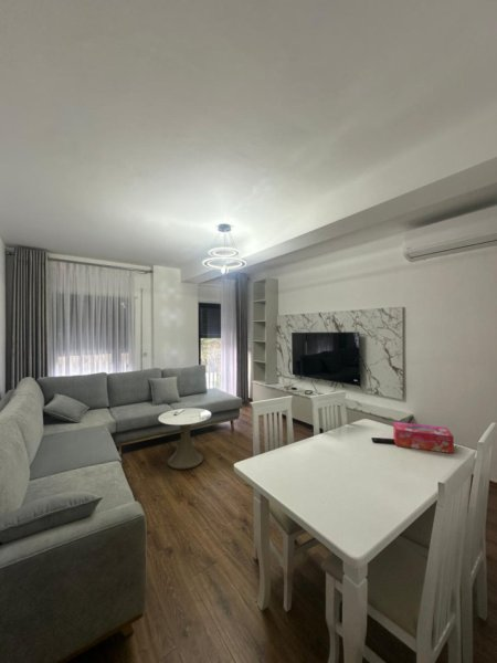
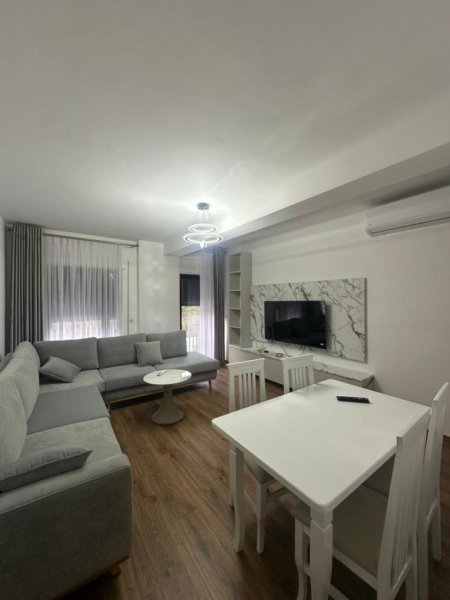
- tissue box (421, 435)
